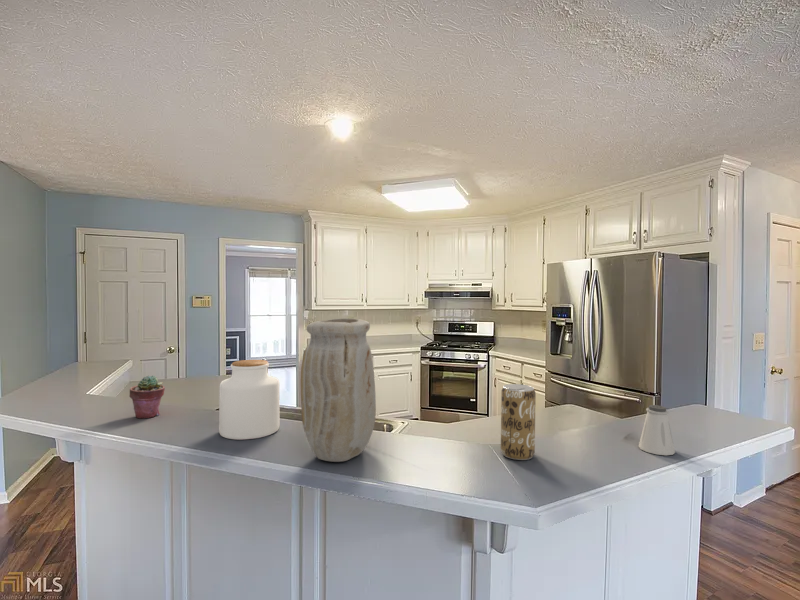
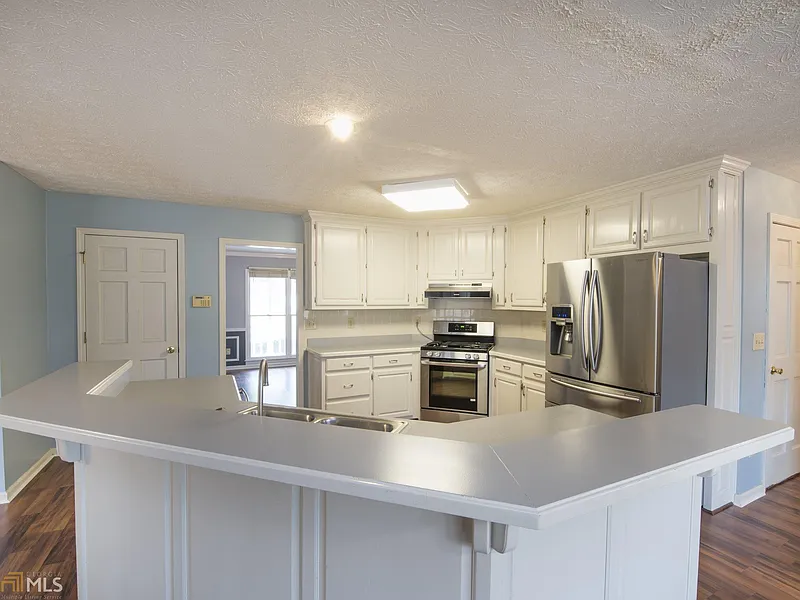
- beverage can (517, 420)
- saltshaker (656, 428)
- potted succulent (147, 395)
- jar (250, 395)
- vase (338, 387)
